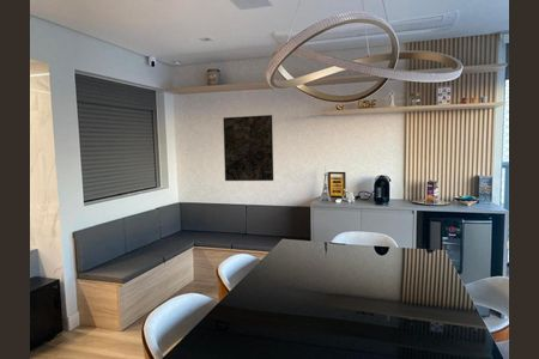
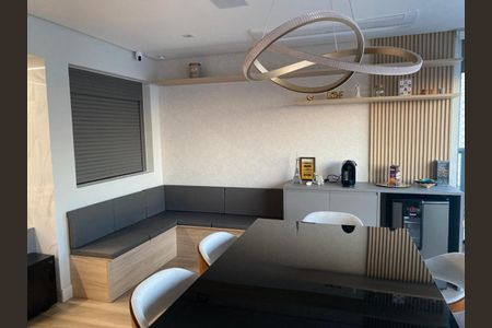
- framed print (248, 148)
